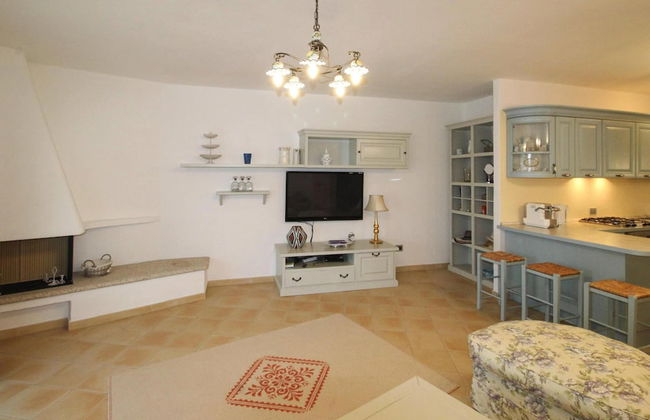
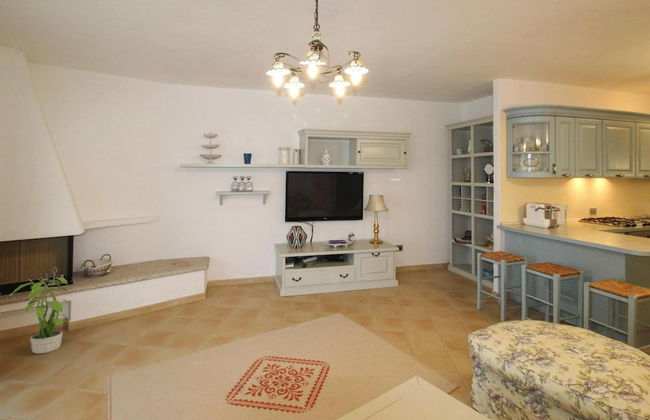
+ potted plant (41, 315)
